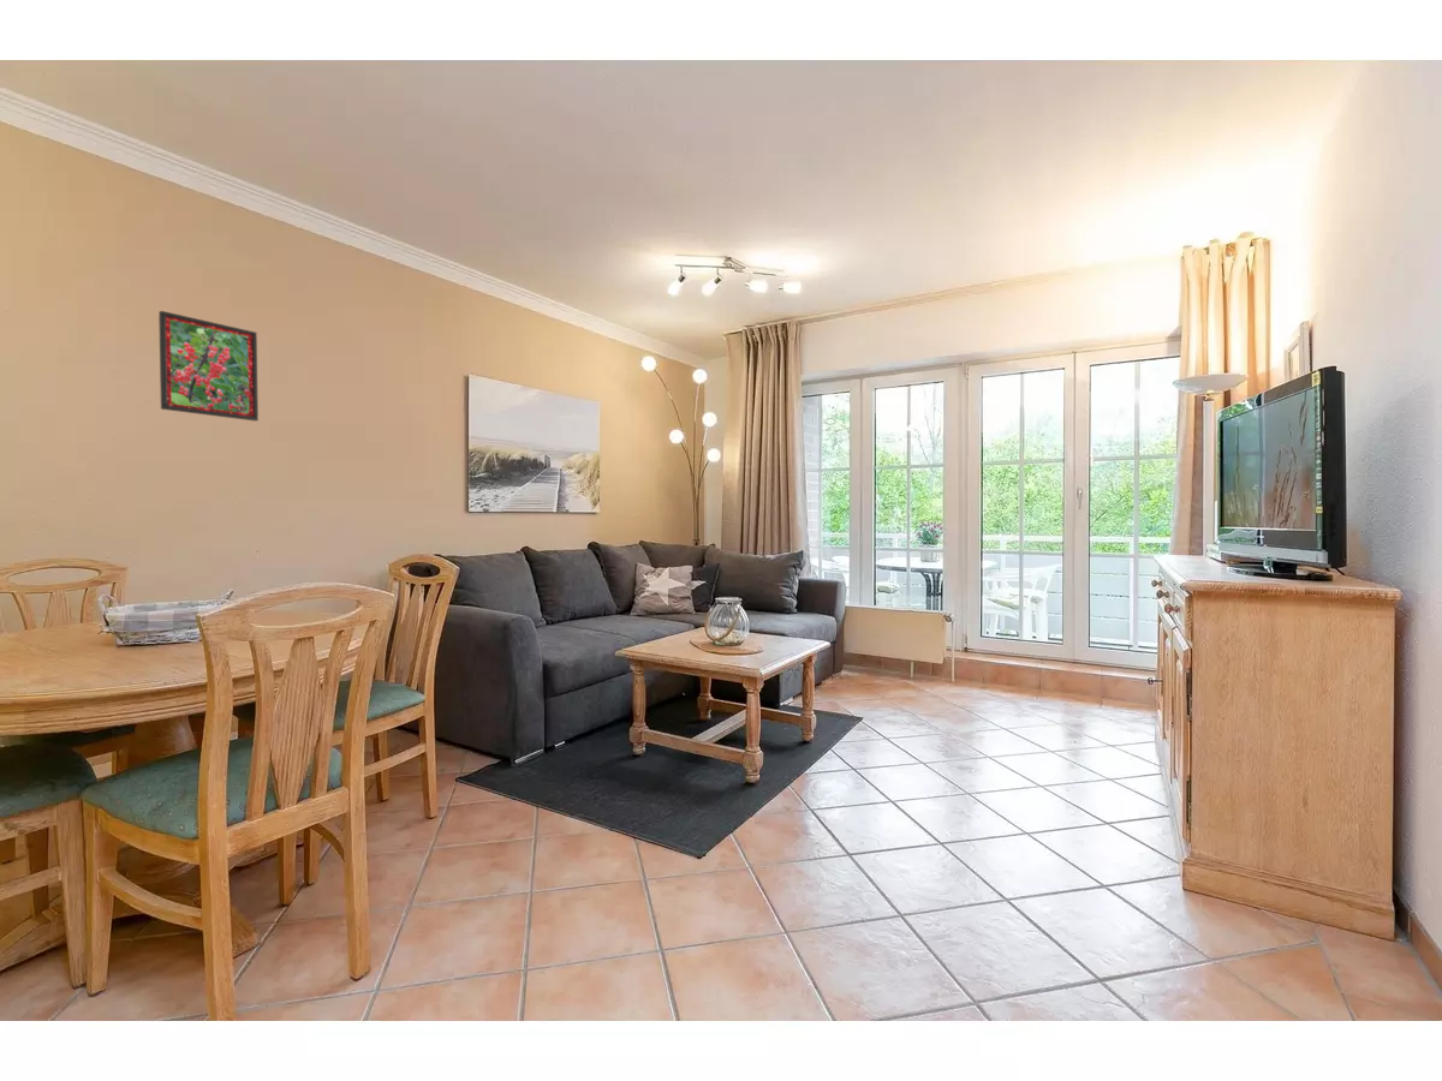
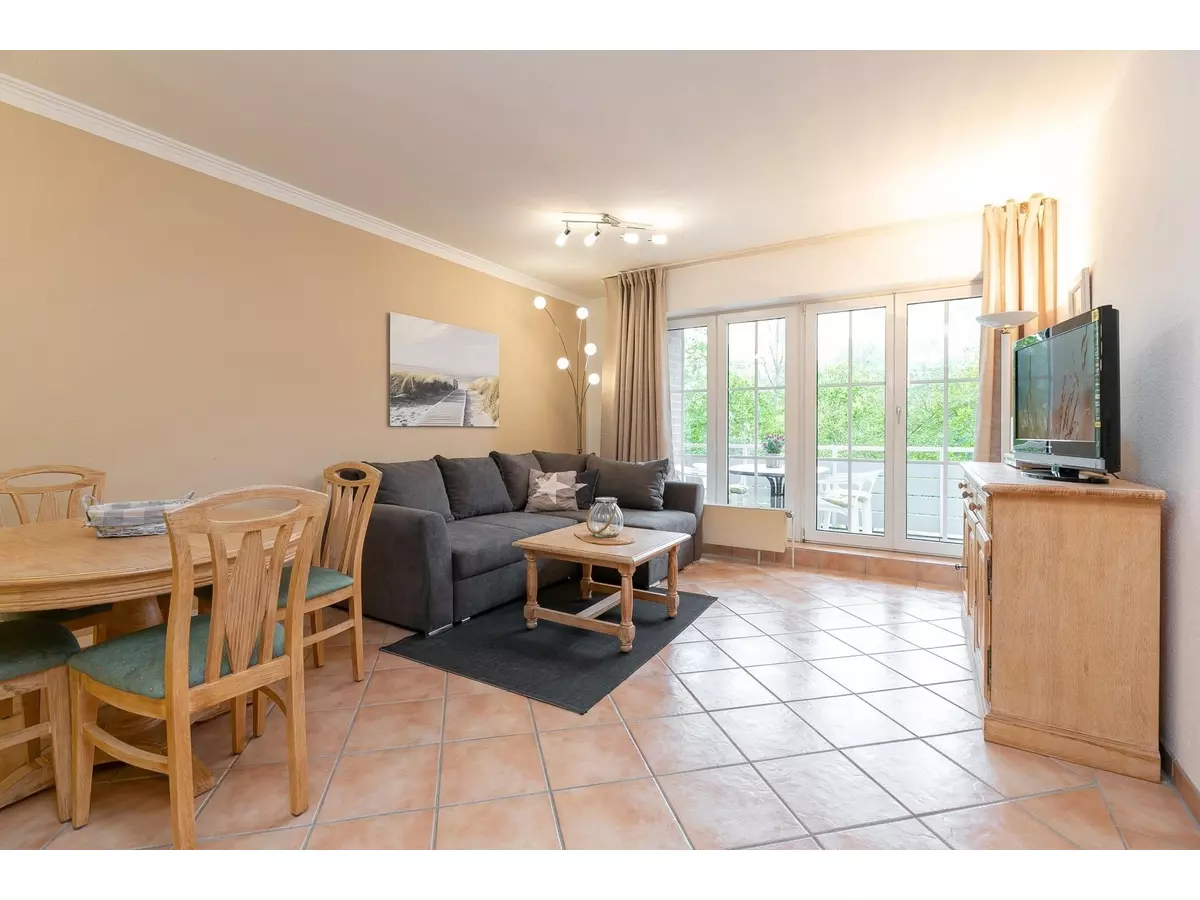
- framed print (210, 369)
